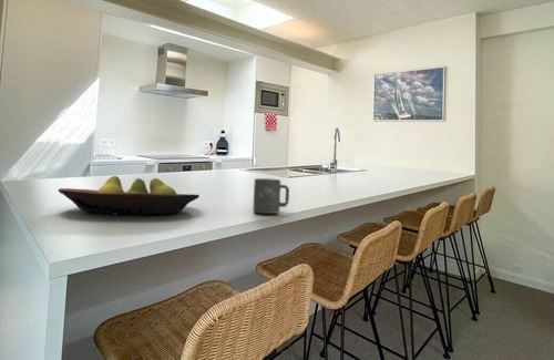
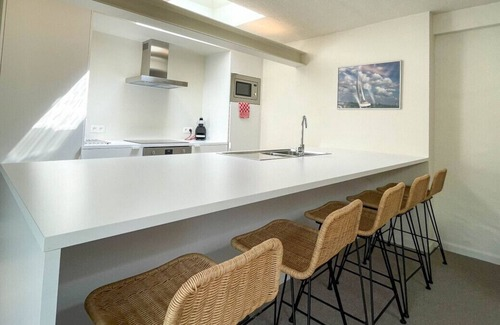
- fruit bowl (133, 194)
- mug (271, 196)
